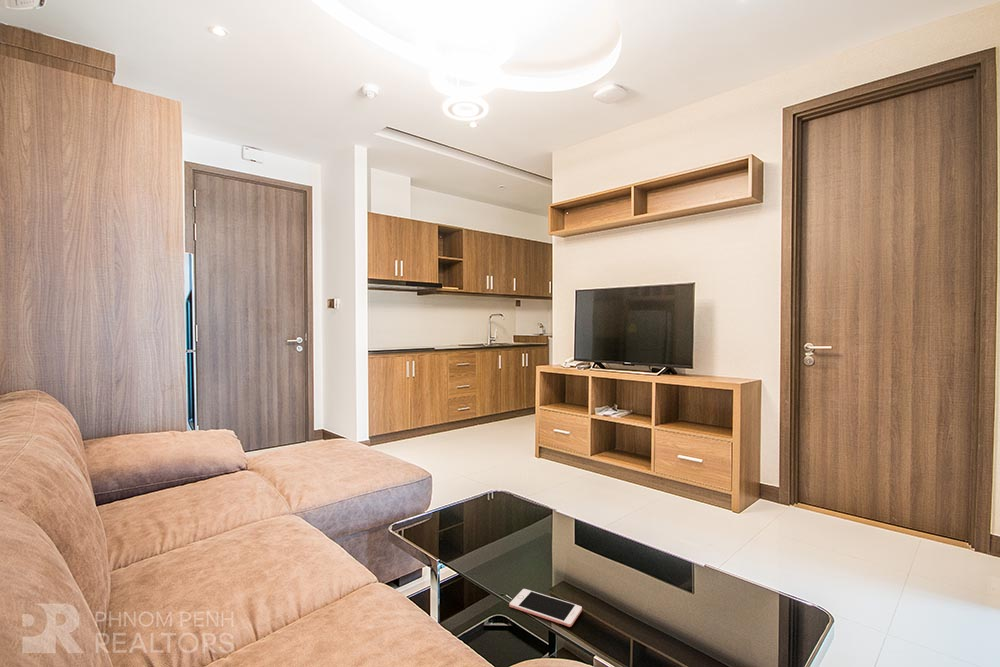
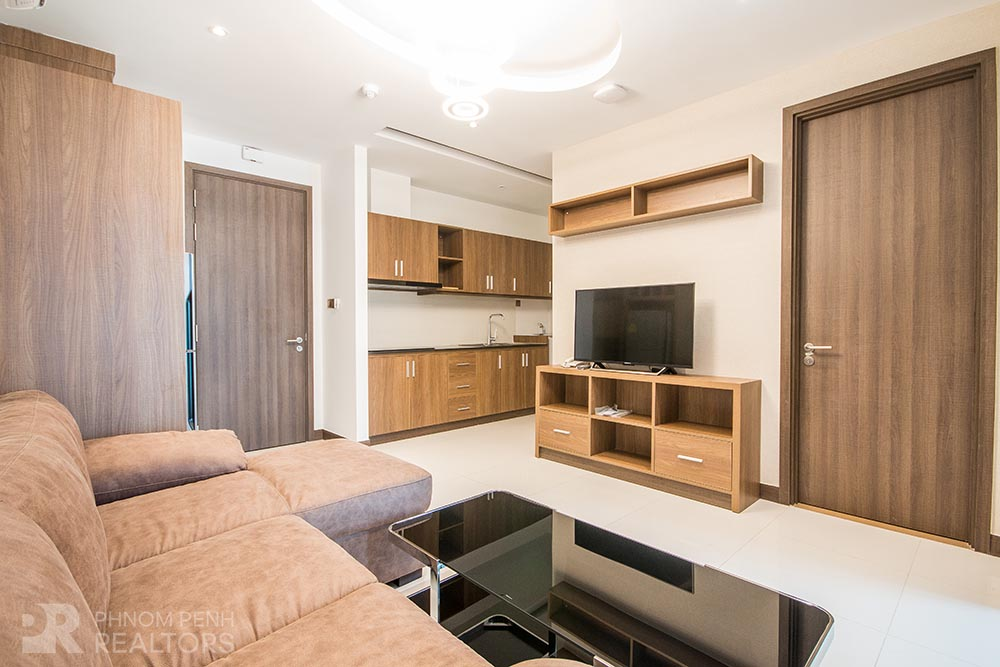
- cell phone (545, 606)
